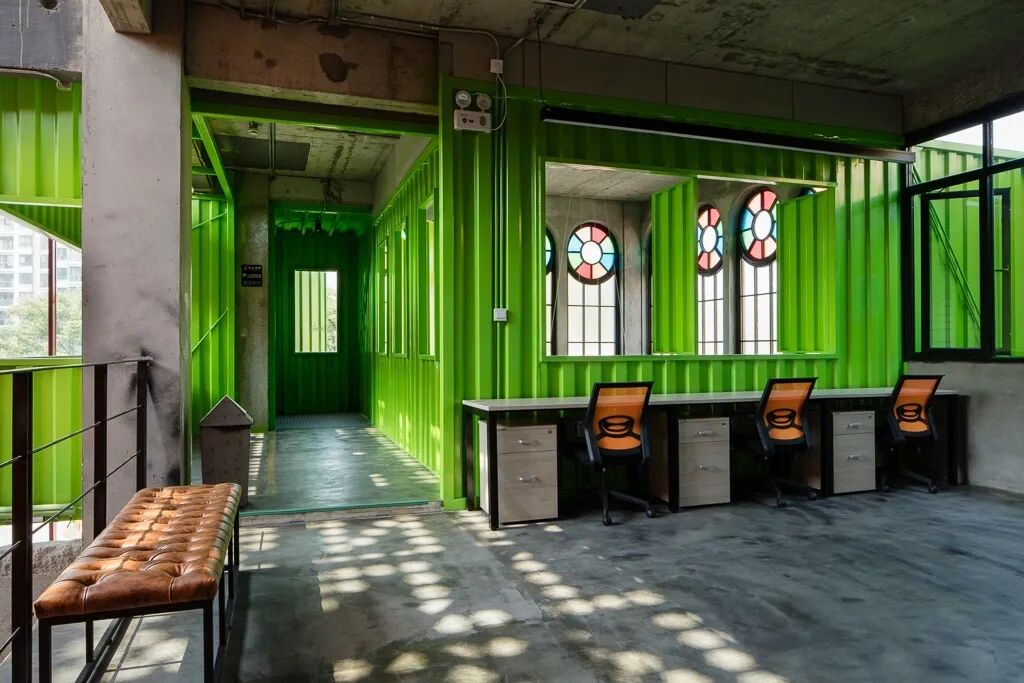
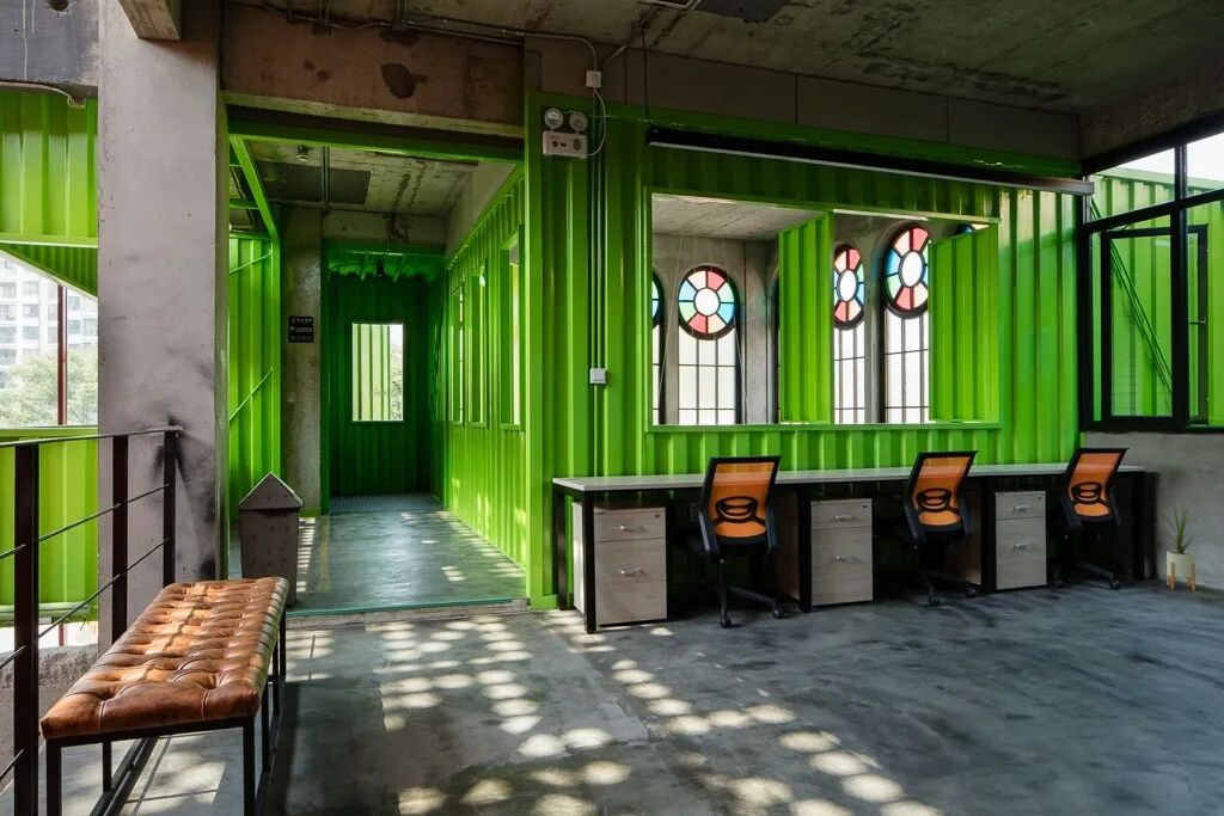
+ house plant (1181, 541)
